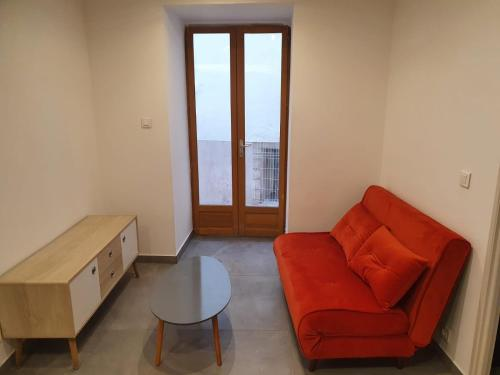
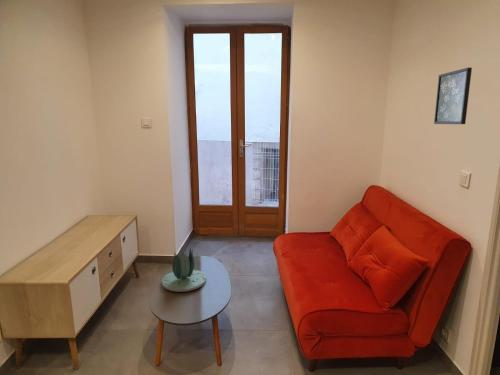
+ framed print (451, 98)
+ succulent plant (183, 264)
